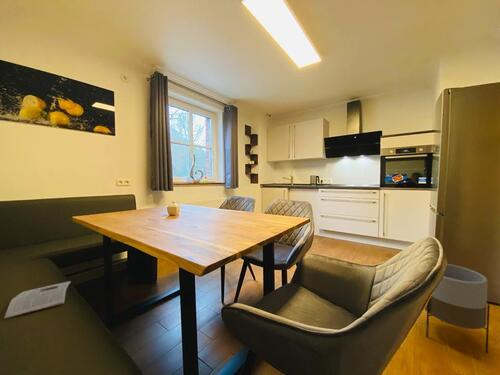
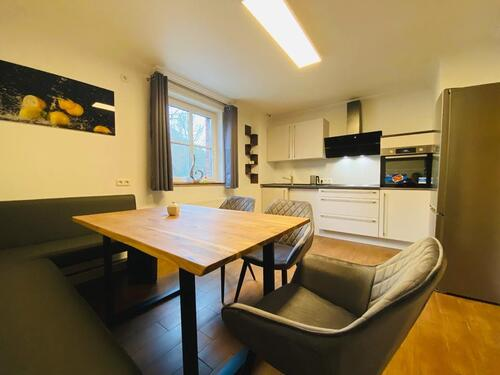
- planter (450, 303)
- magazine (42, 293)
